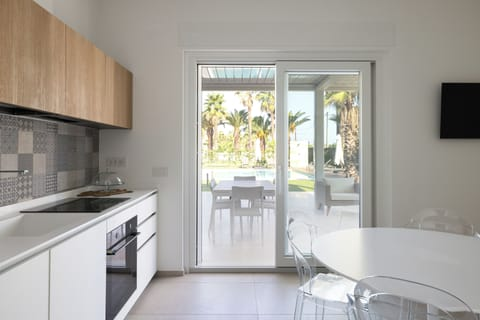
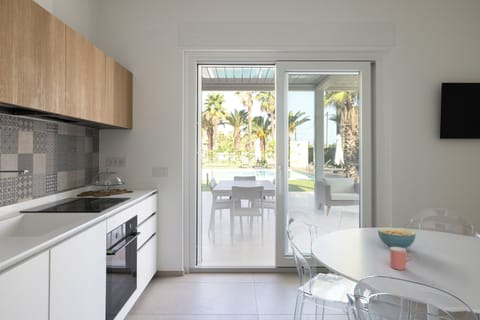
+ cup (401, 258)
+ cereal bowl (396, 239)
